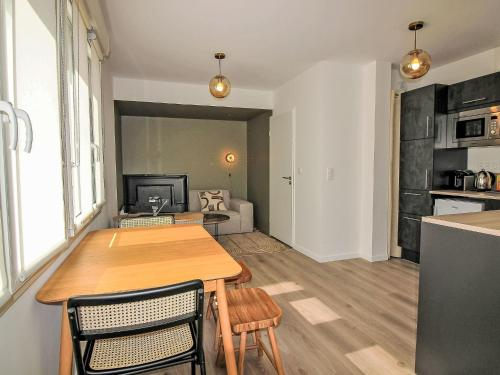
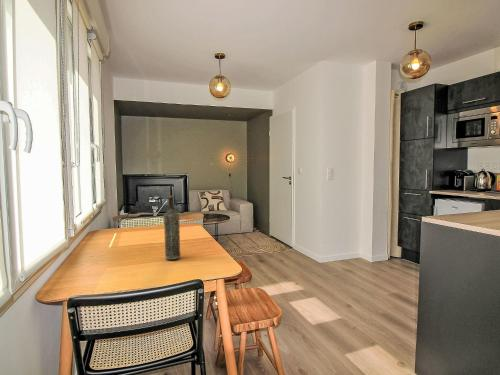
+ bottle (171, 227)
